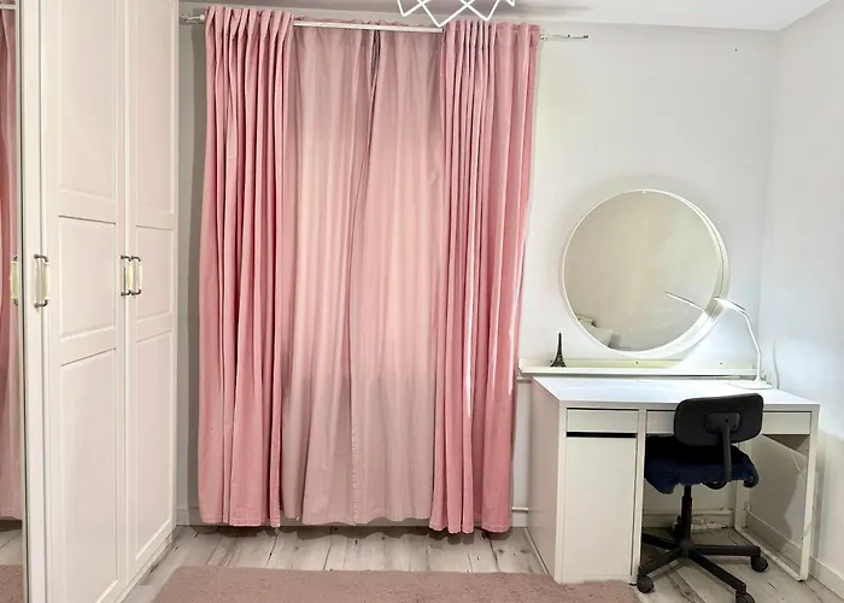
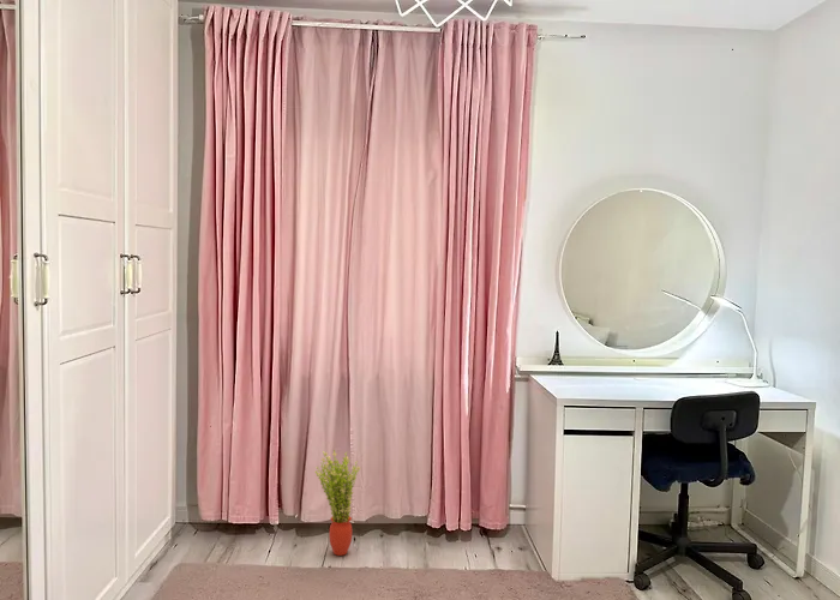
+ potted plant (336, 504)
